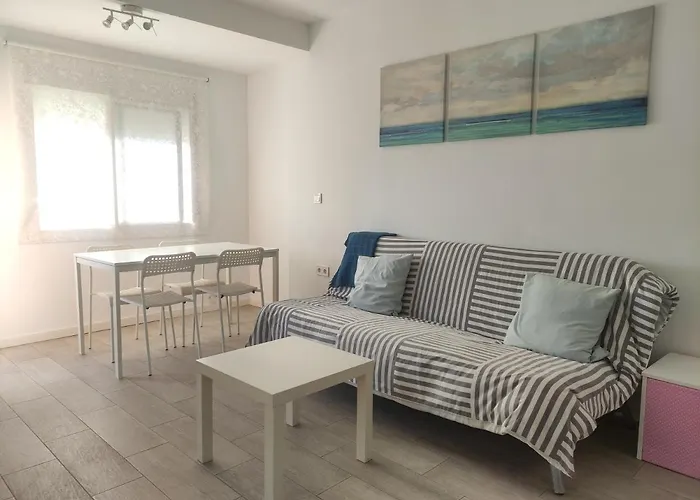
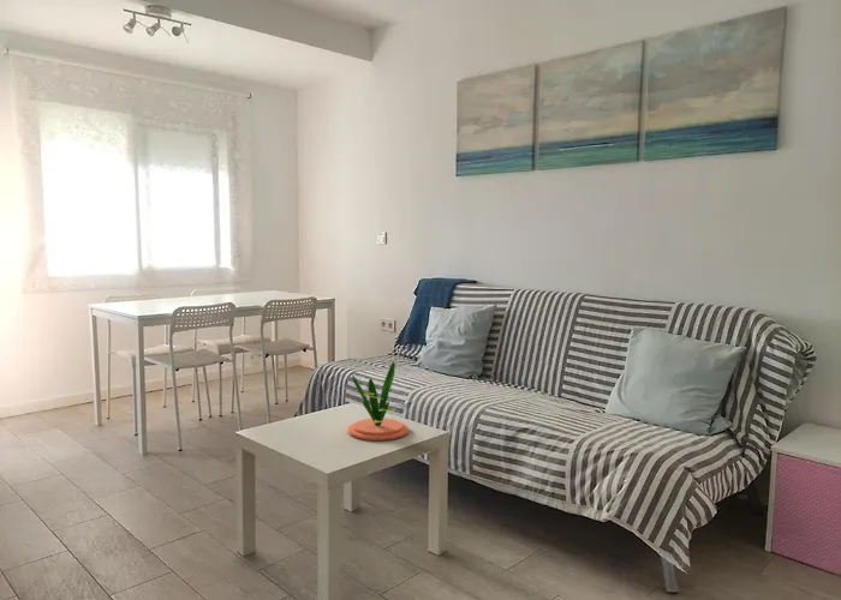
+ plant (376, 397)
